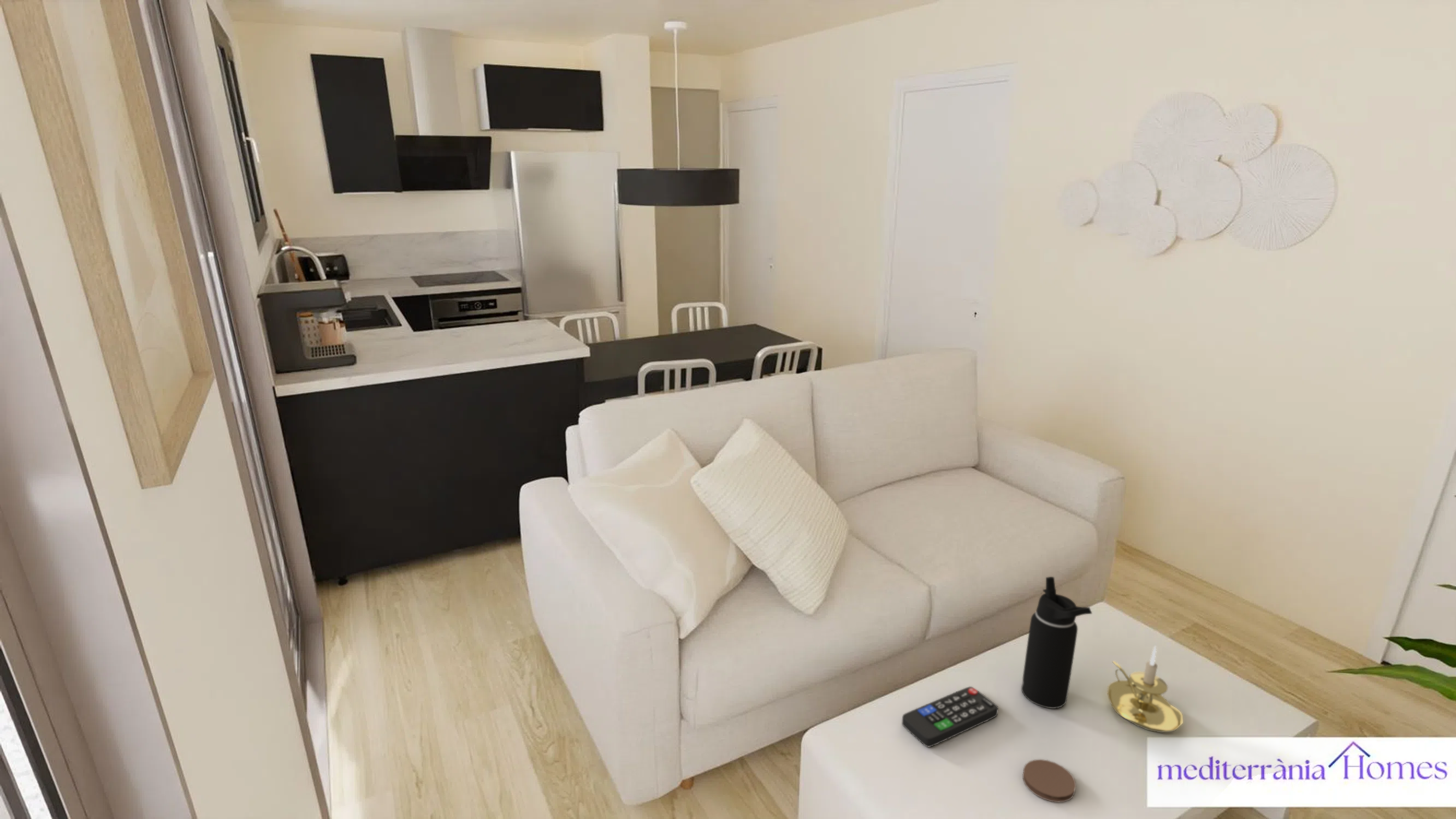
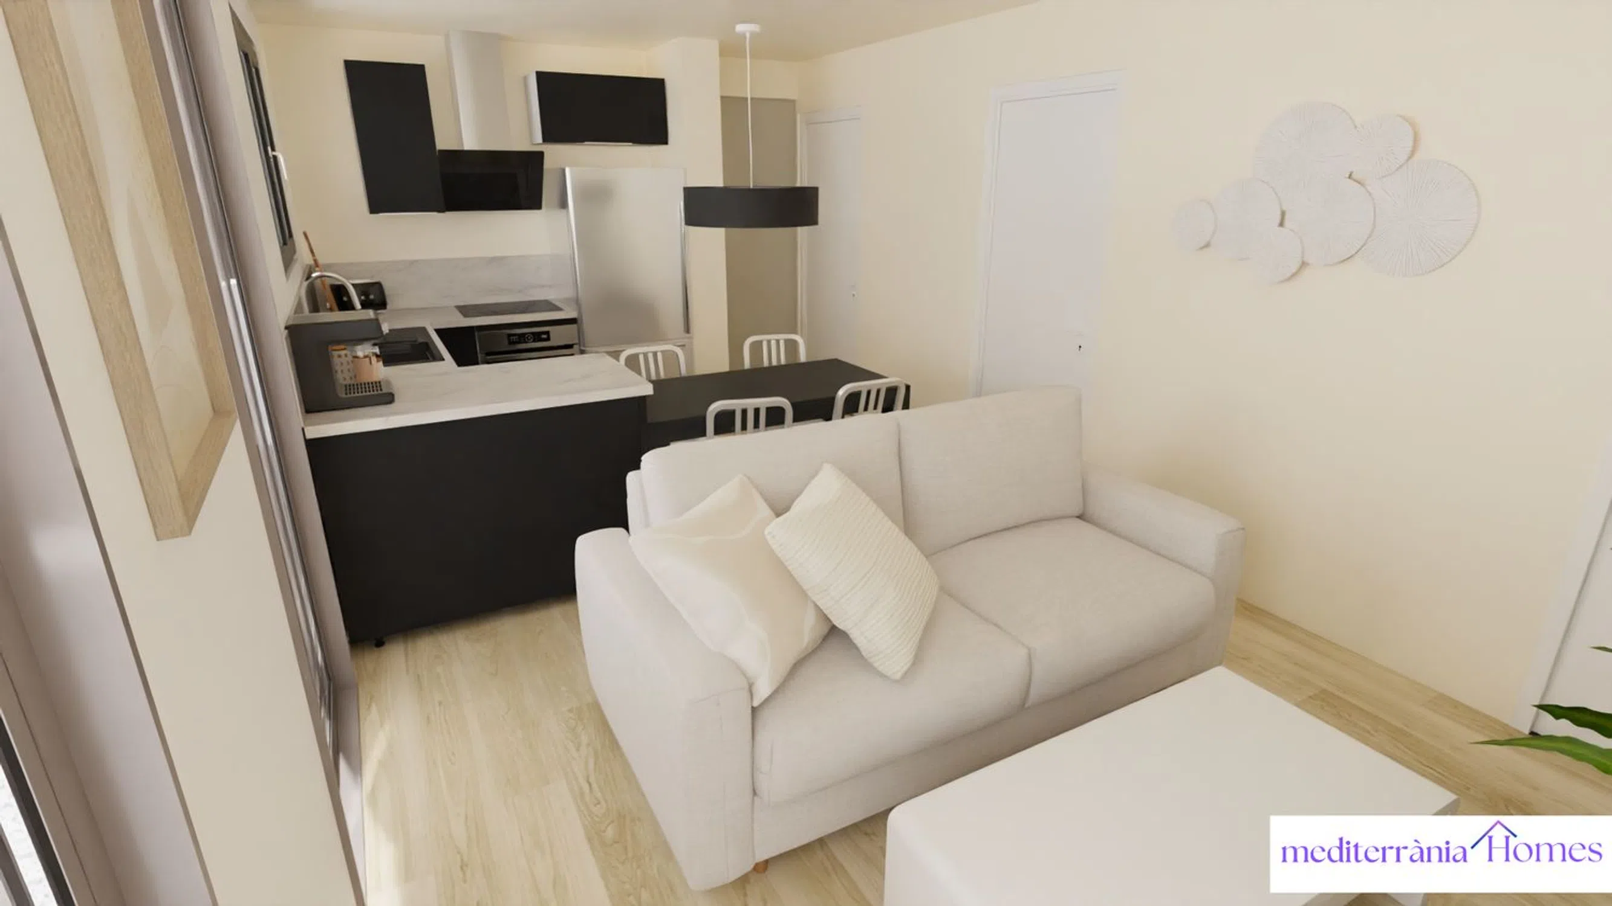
- remote control (950, 715)
- candle holder (1145, 675)
- coaster (1049, 780)
- water bottle (1056, 644)
